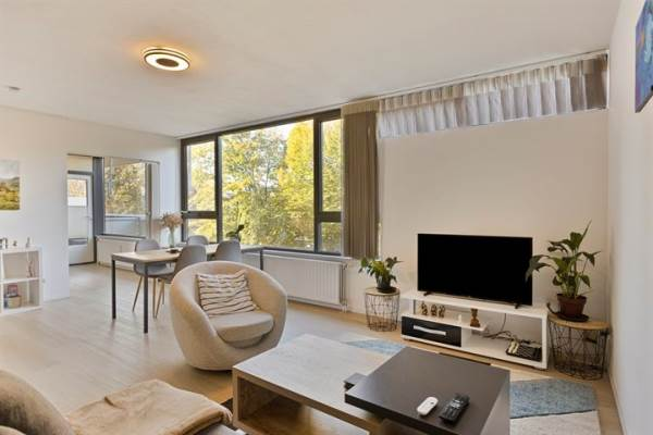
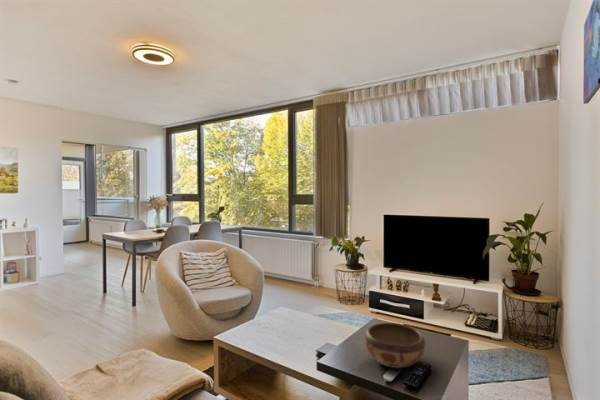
+ decorative bowl (394, 346)
